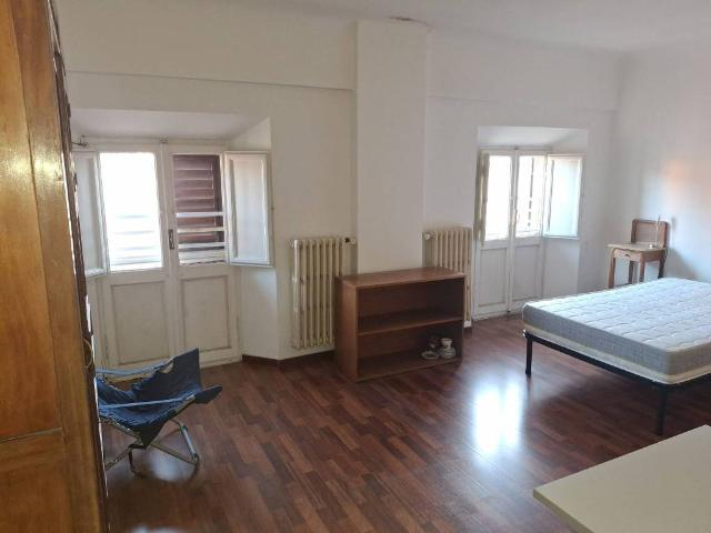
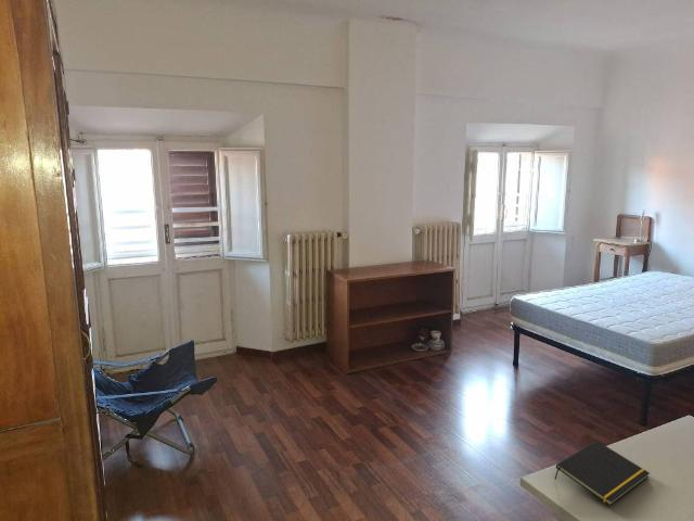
+ notepad (603, 470)
